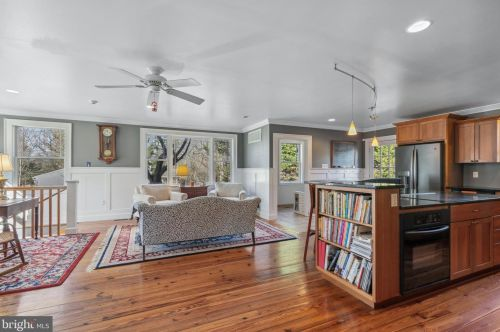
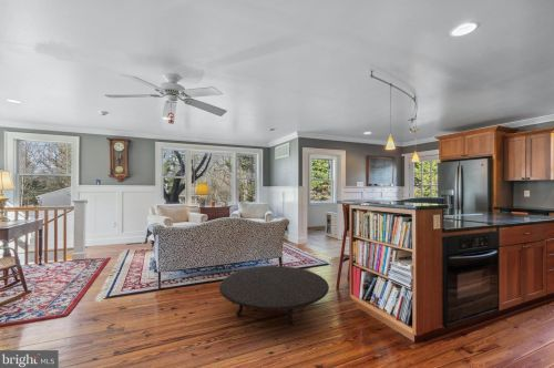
+ table (274, 294)
